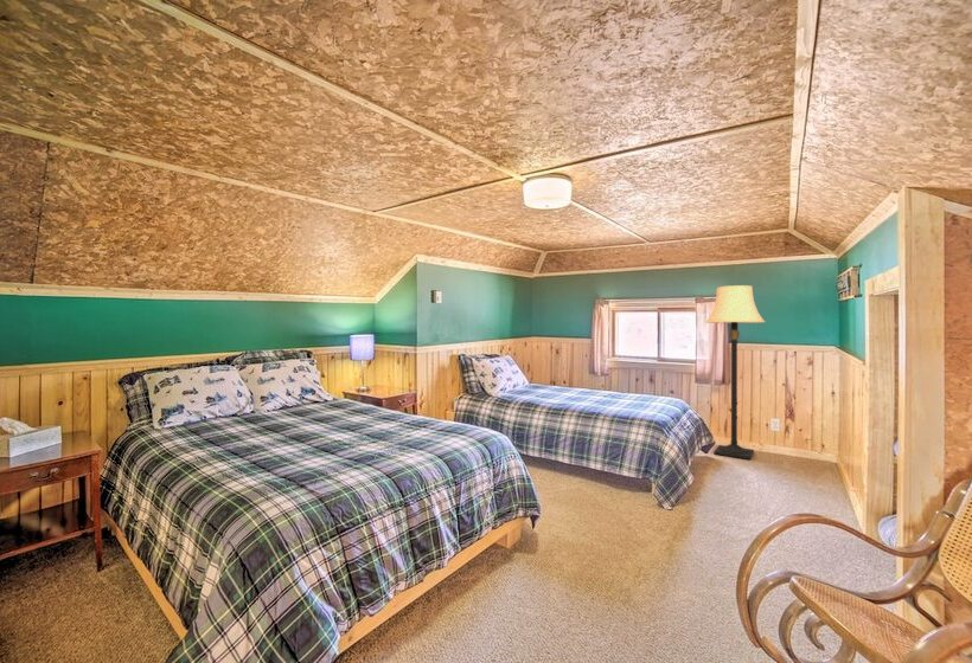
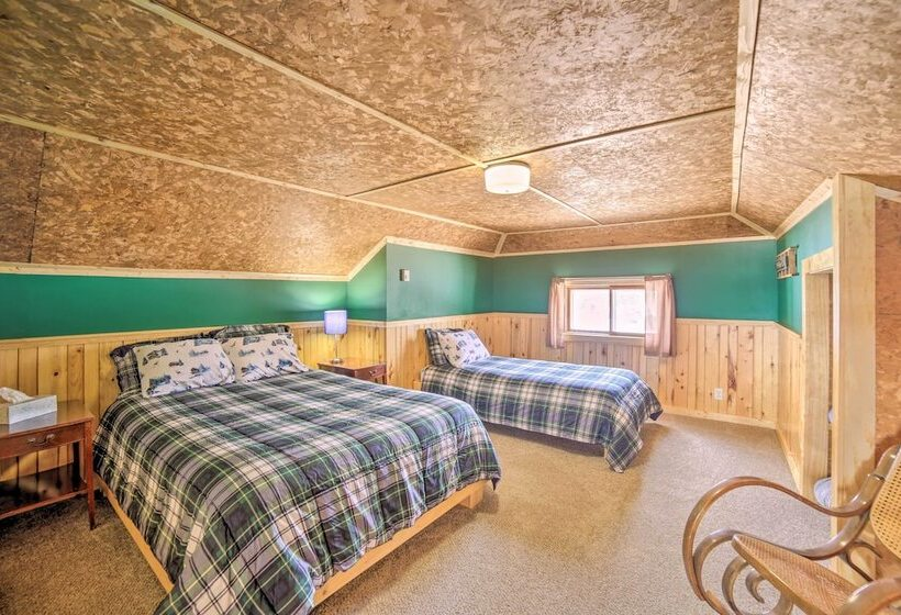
- lamp (734, 369)
